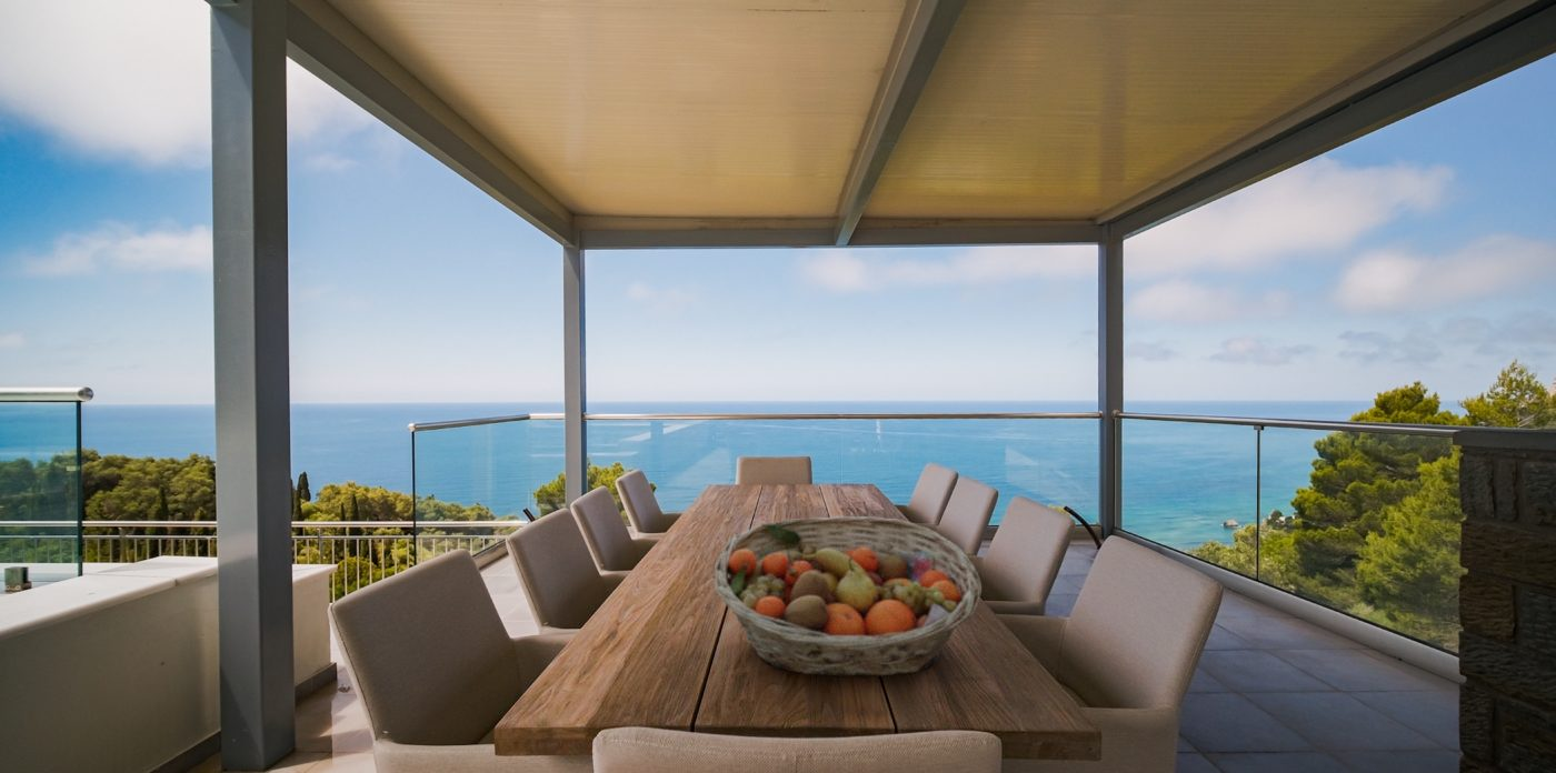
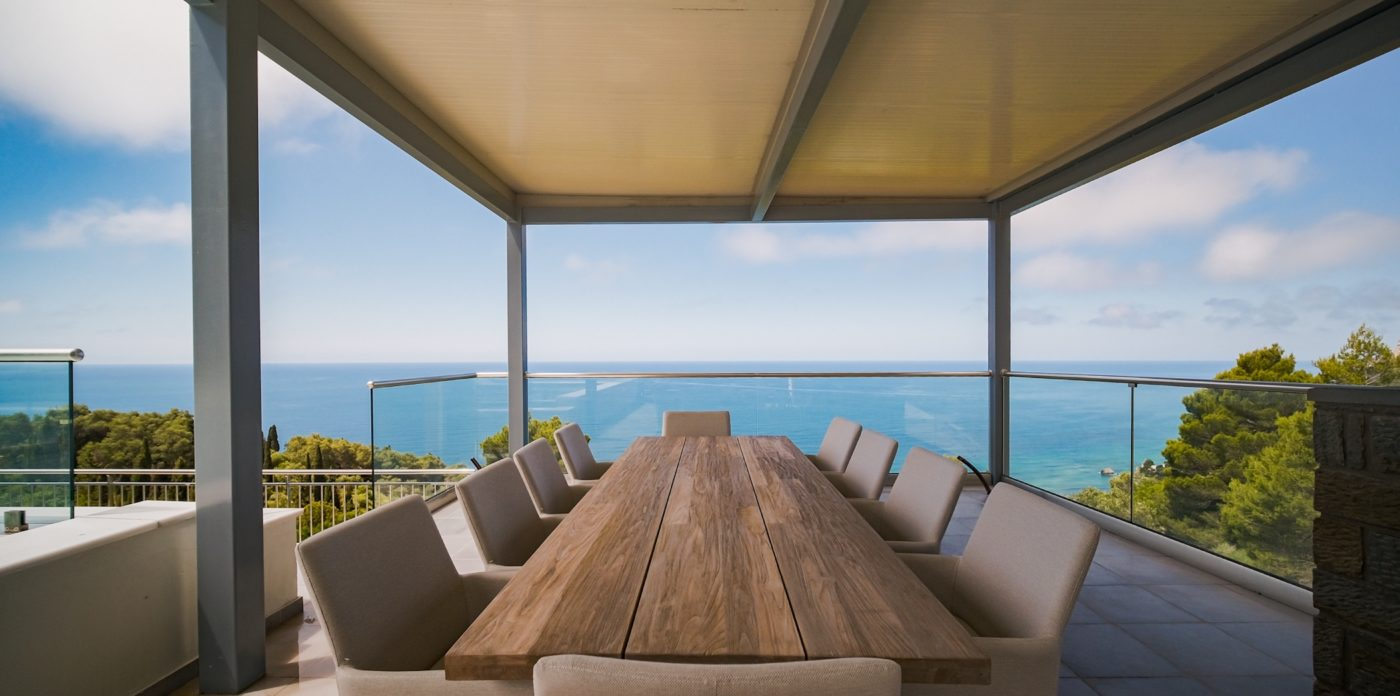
- fruit basket (845, 589)
